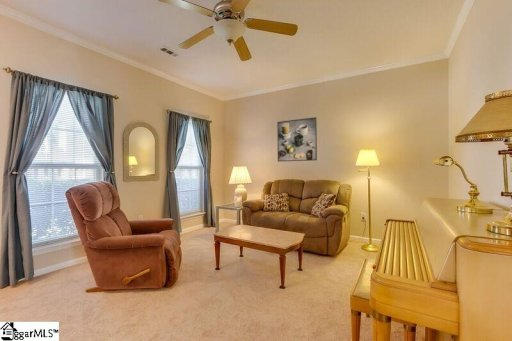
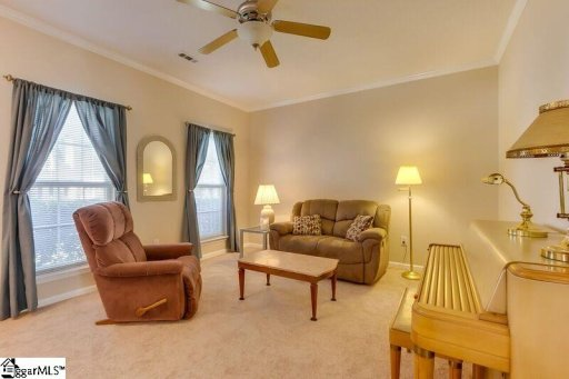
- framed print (296, 140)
